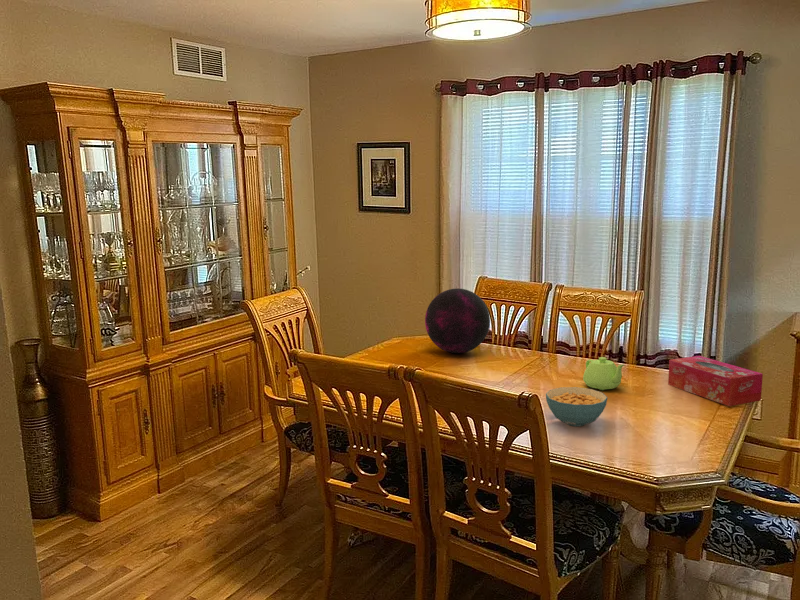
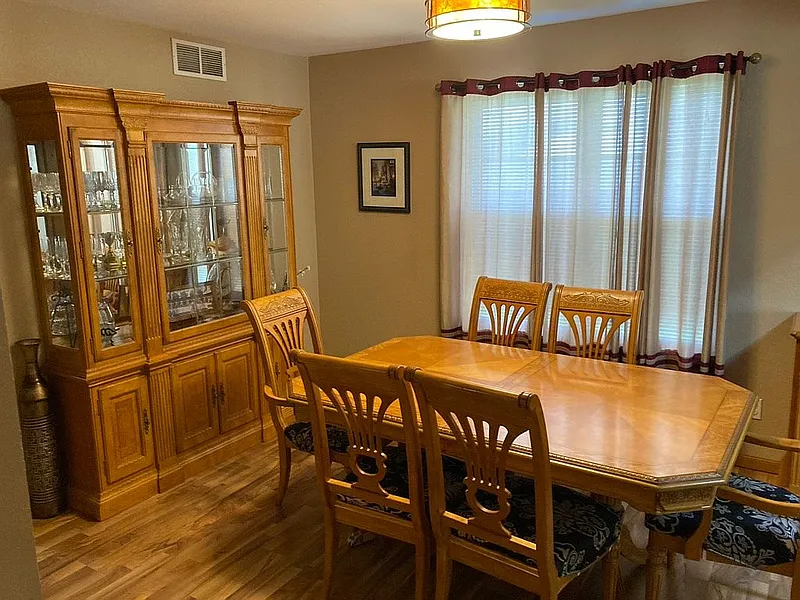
- teapot (603, 372)
- cereal bowl (575, 409)
- decorative orb (457, 320)
- tissue box (713, 379)
